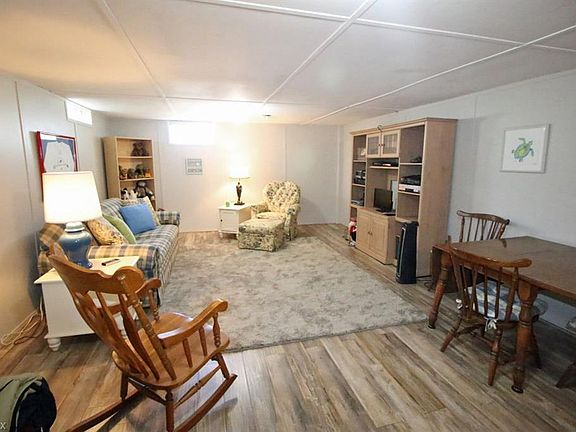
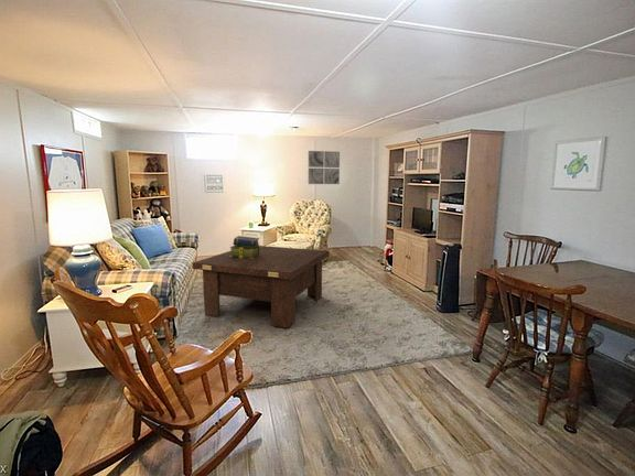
+ wall art (323, 166)
+ stack of books (246, 246)
+ coffee table (267, 281)
